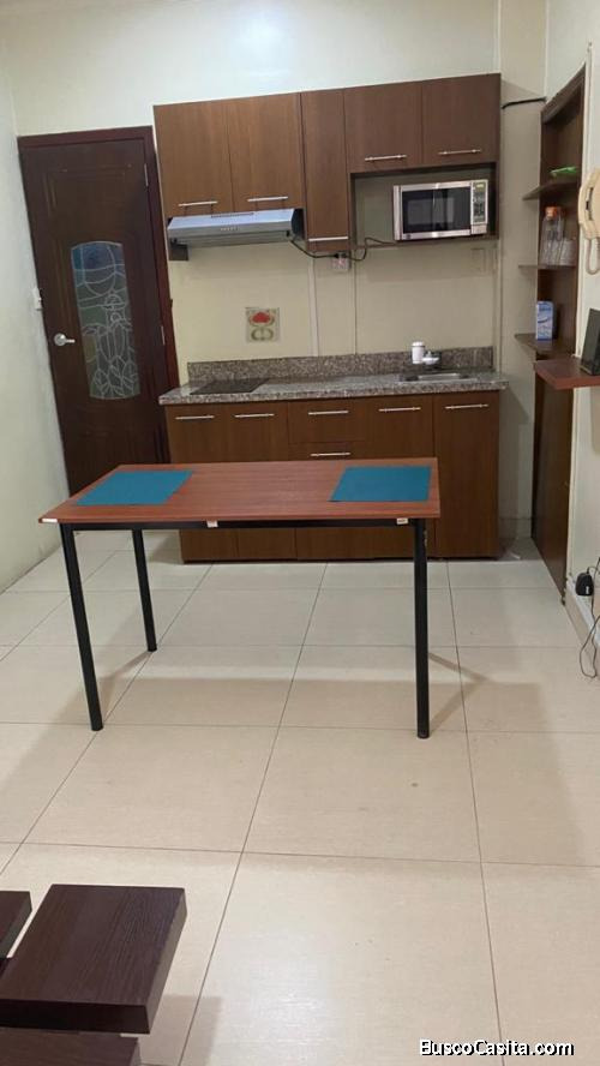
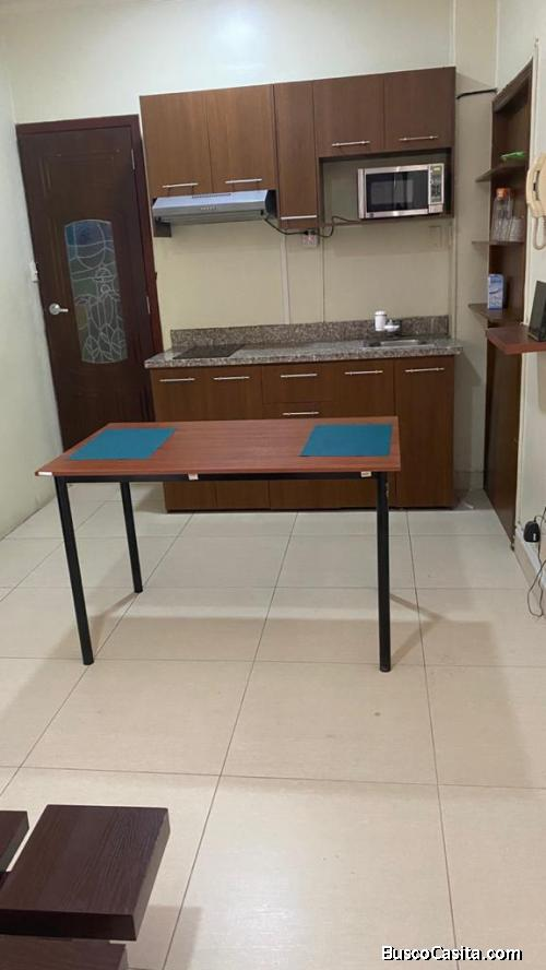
- decorative tile (262, 324)
